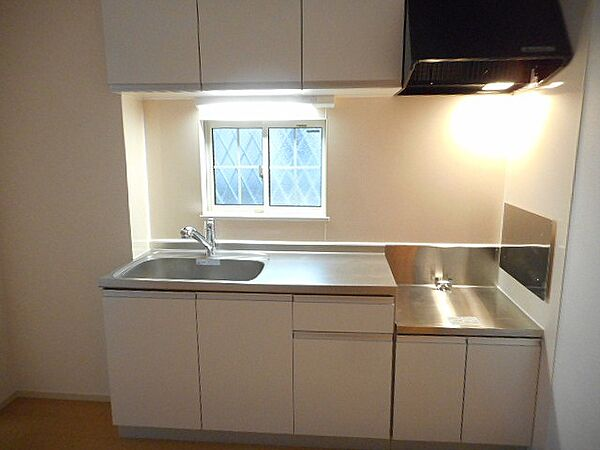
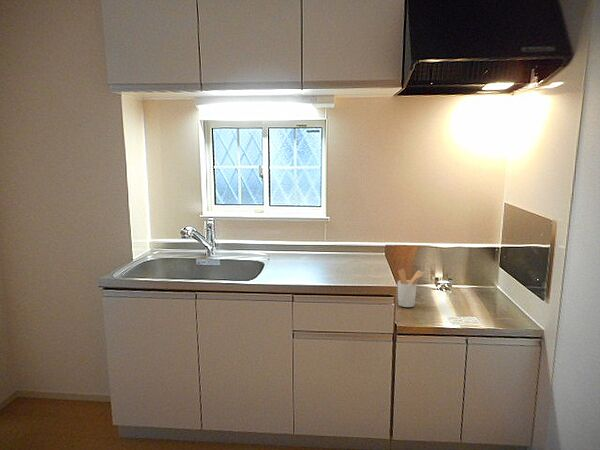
+ utensil holder (410, 287)
